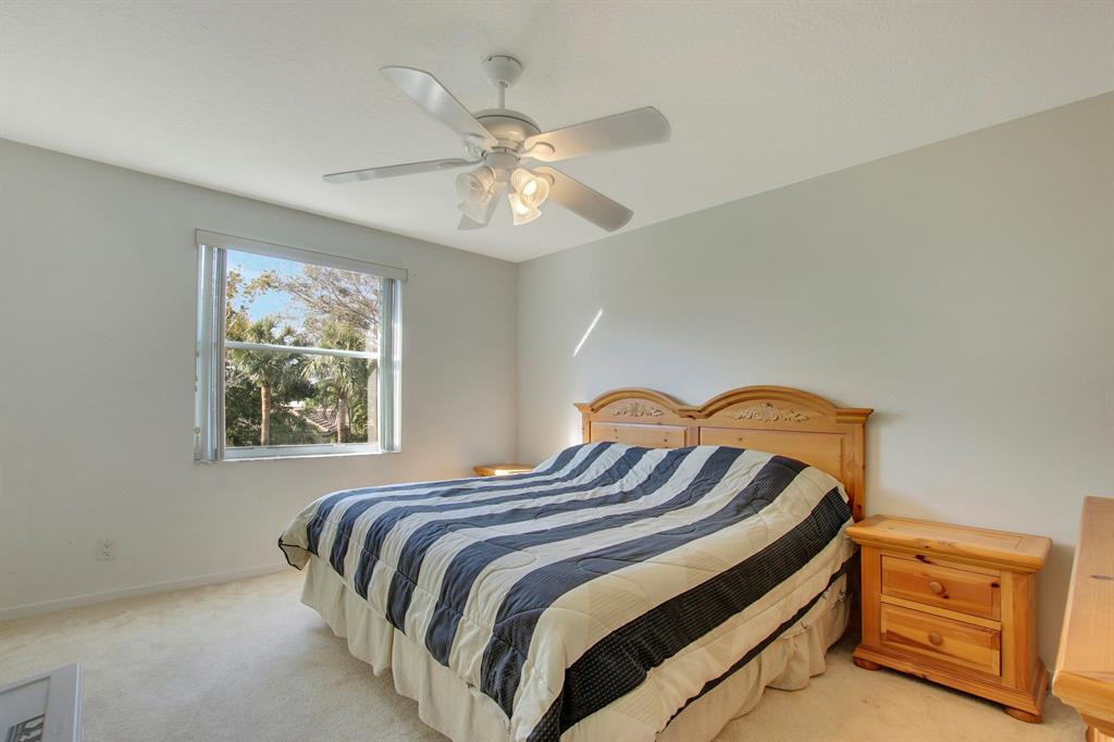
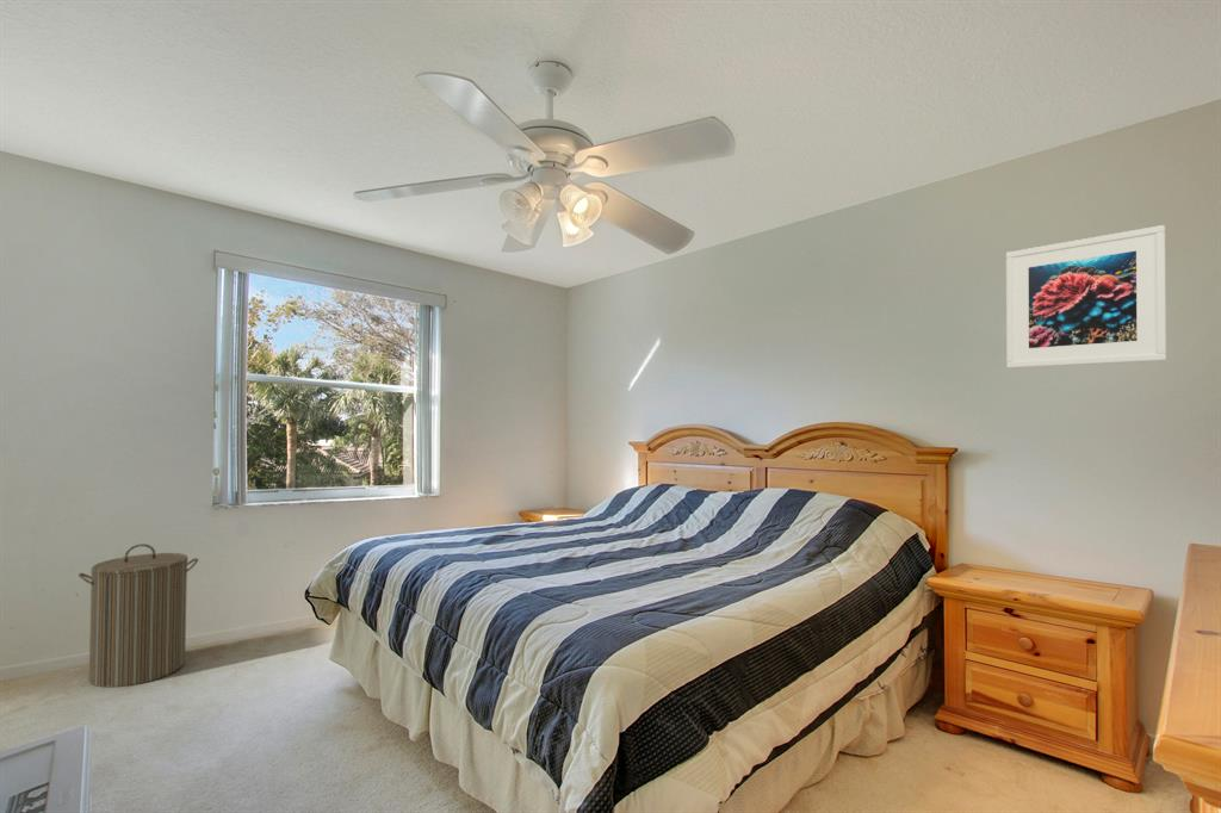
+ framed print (1079, 302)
+ laundry hamper (140, 607)
